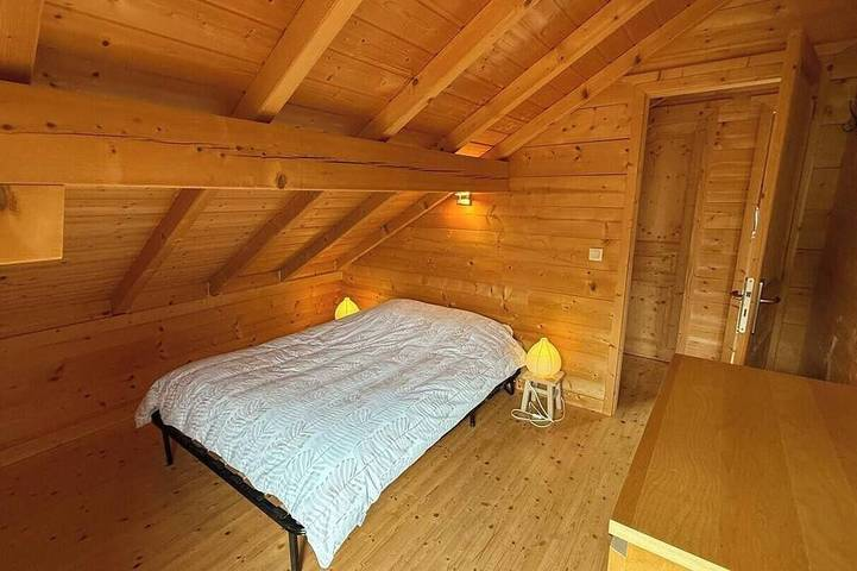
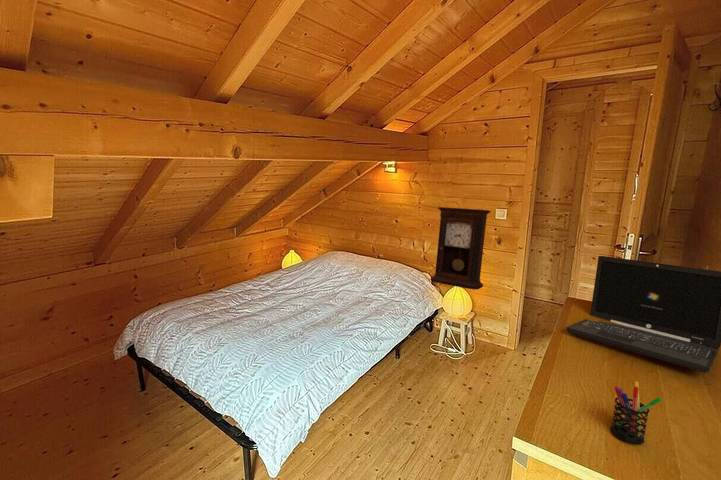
+ pen holder (635, 410)
+ pendulum clock (458, 246)
+ laptop (644, 304)
